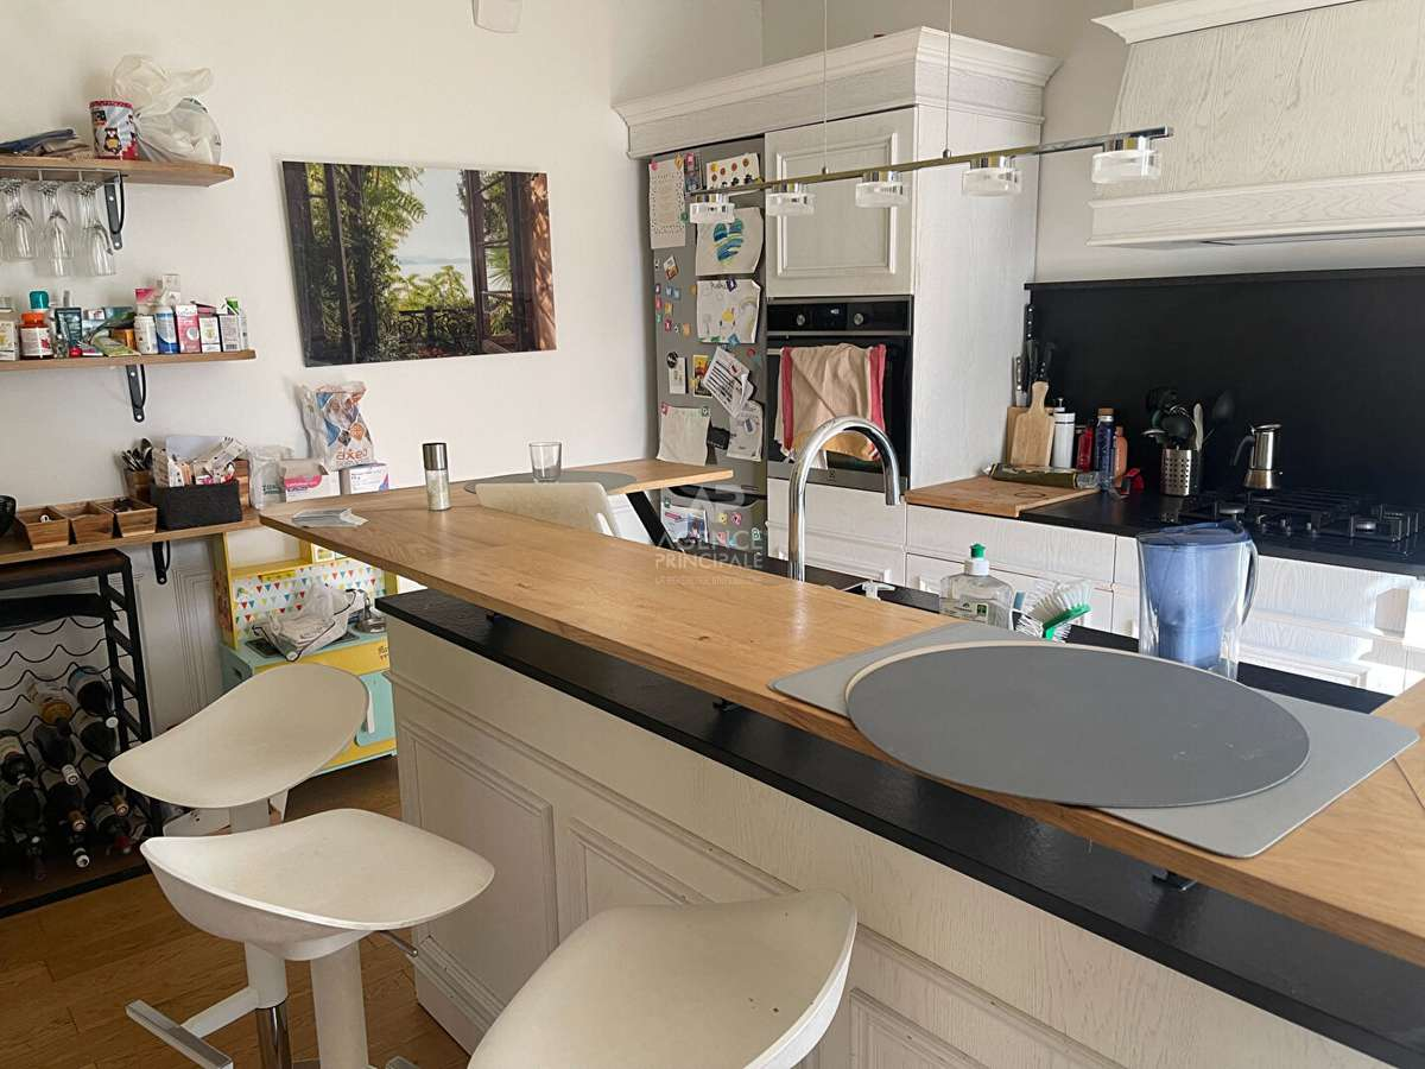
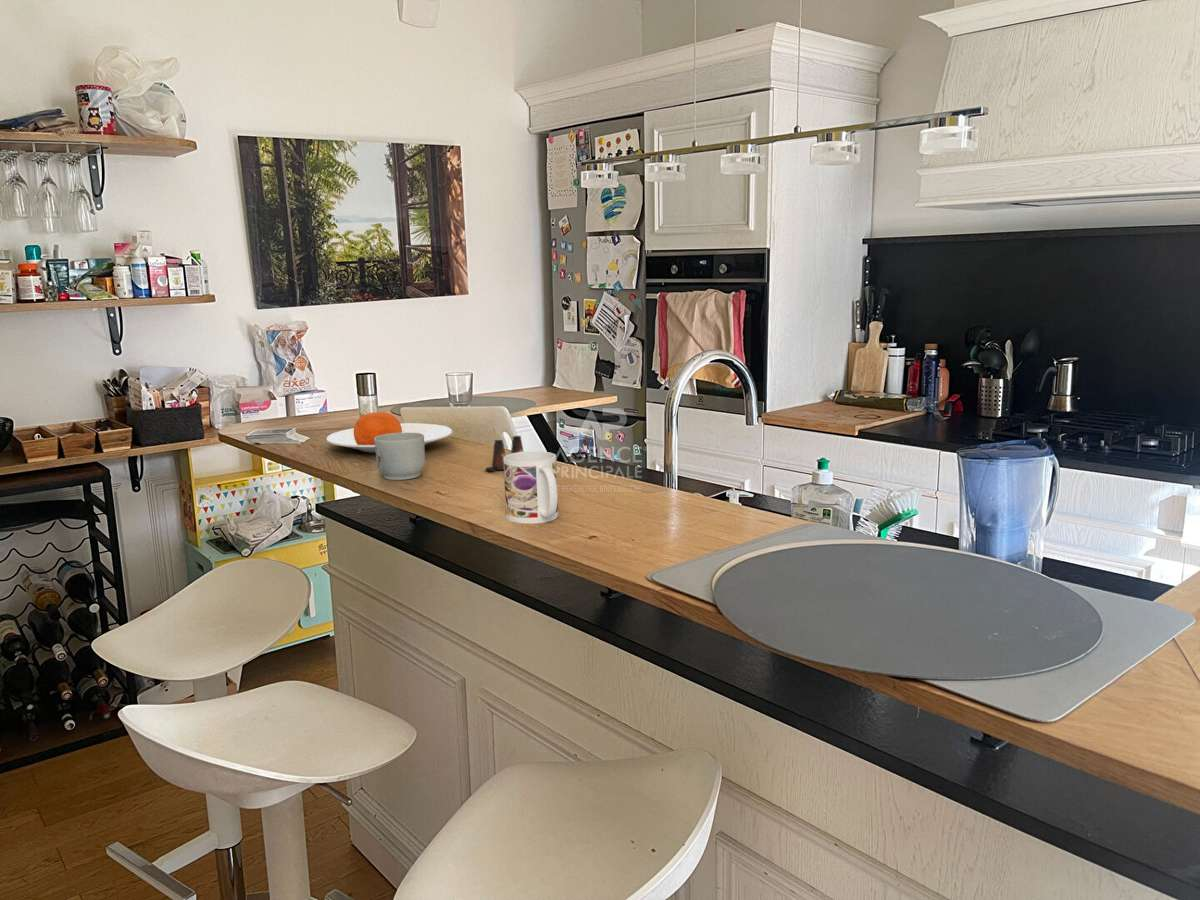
+ mug (398, 455)
+ salt shaker (504, 453)
+ mug (536, 488)
+ plate (390, 429)
